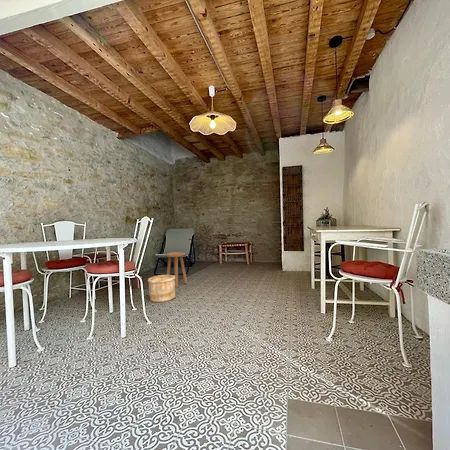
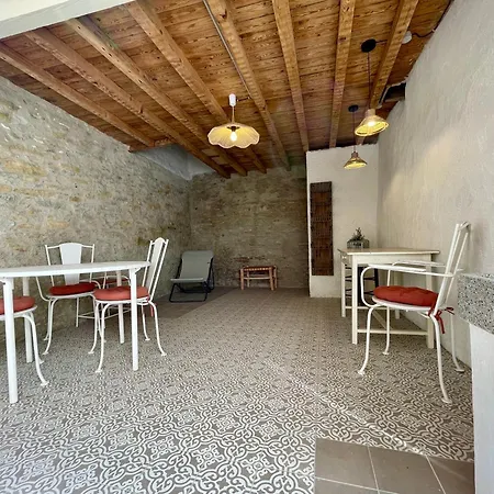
- stool (175, 268)
- wooden bucket (162, 287)
